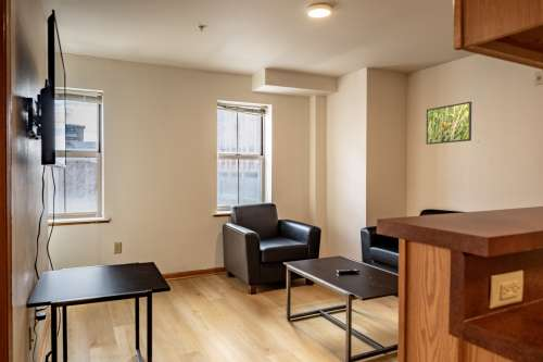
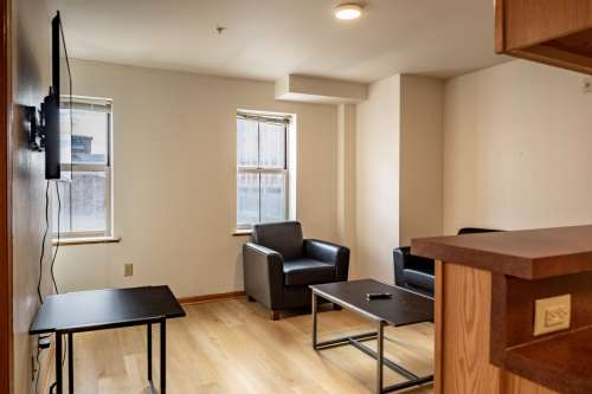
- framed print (447, 124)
